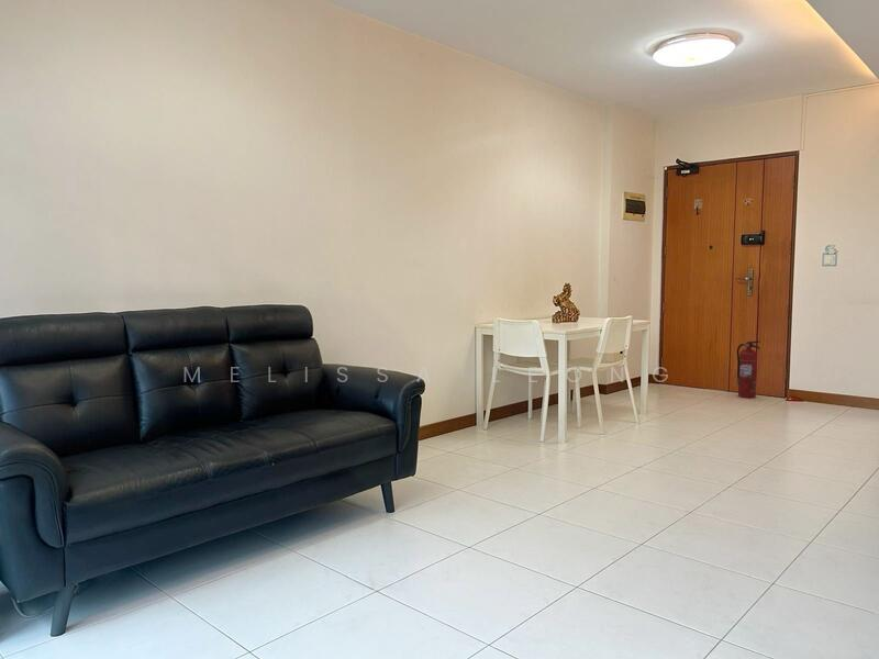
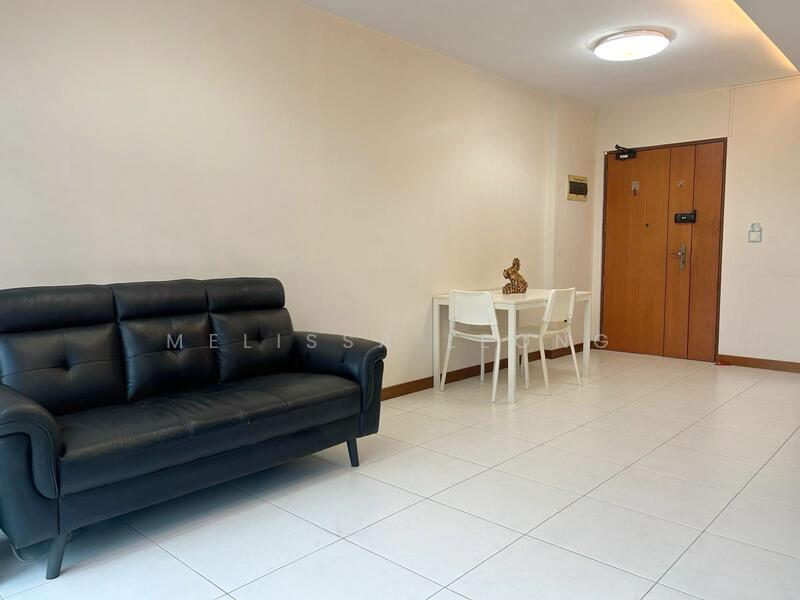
- fire extinguisher (747, 368)
